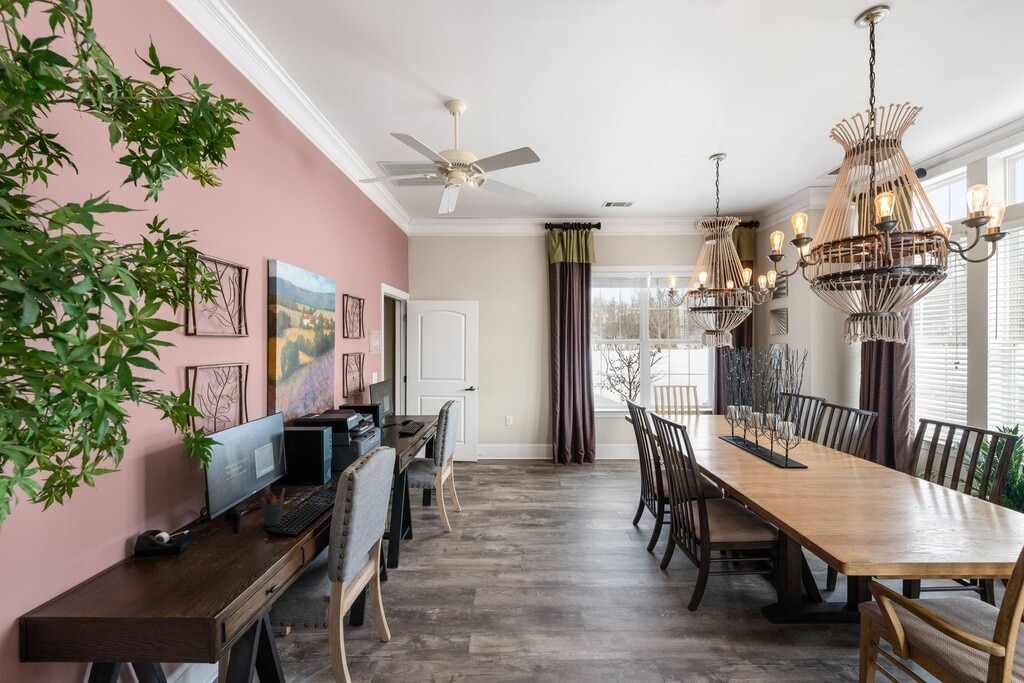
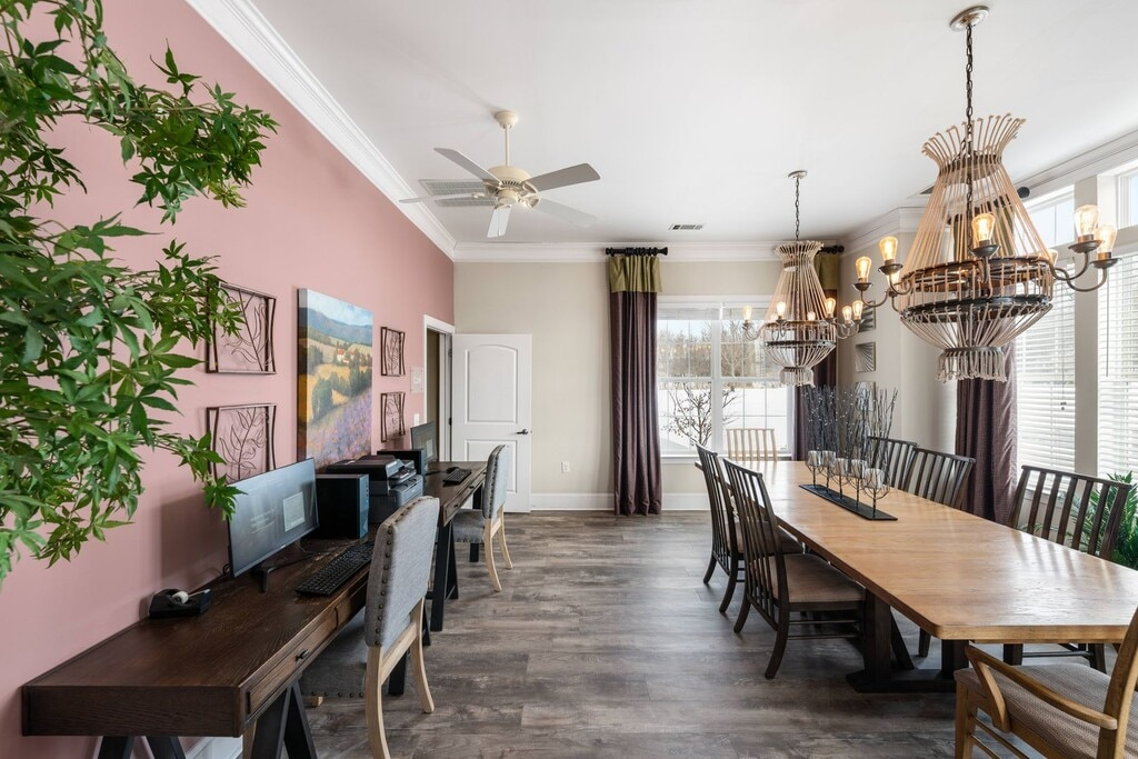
- pen holder (272, 507)
